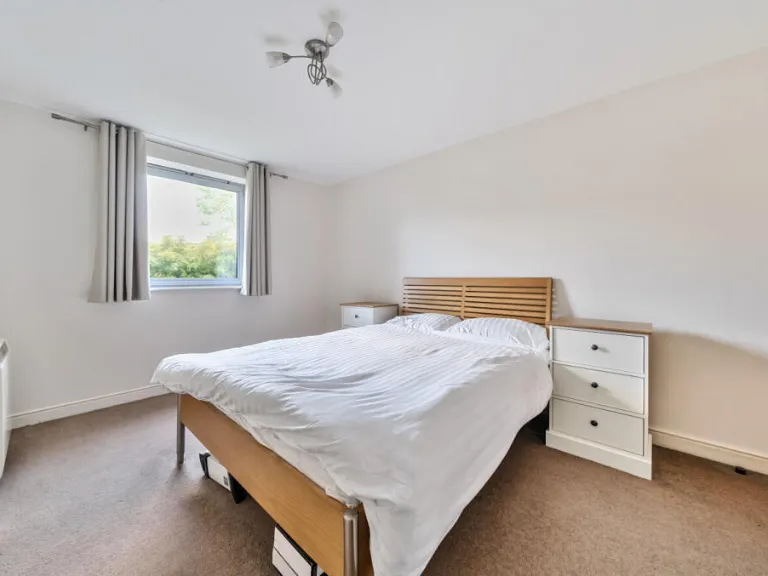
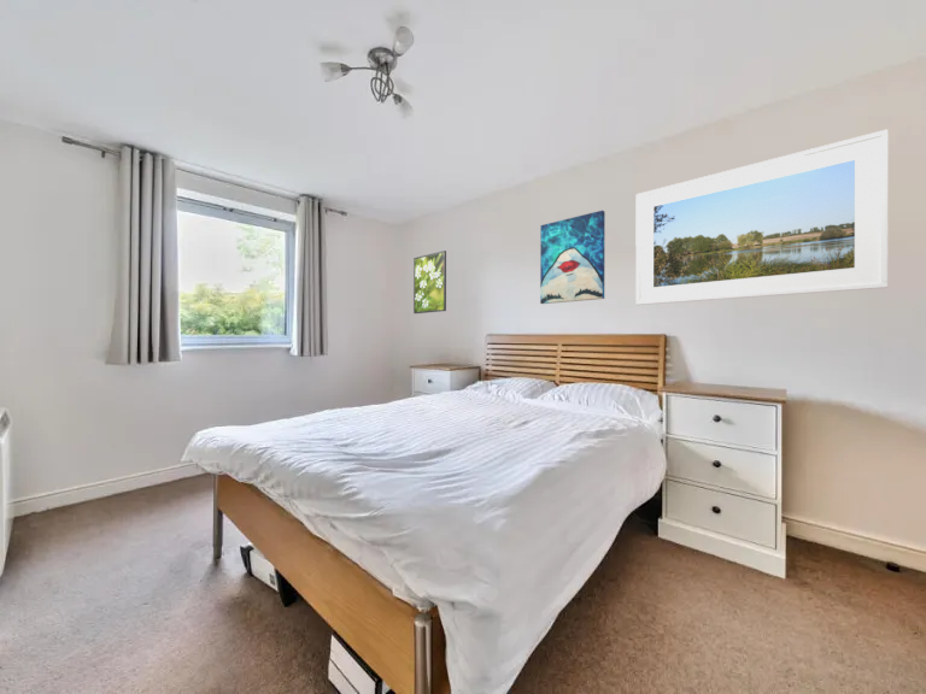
+ wall art (570, 259)
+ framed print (739, 233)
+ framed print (429, 283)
